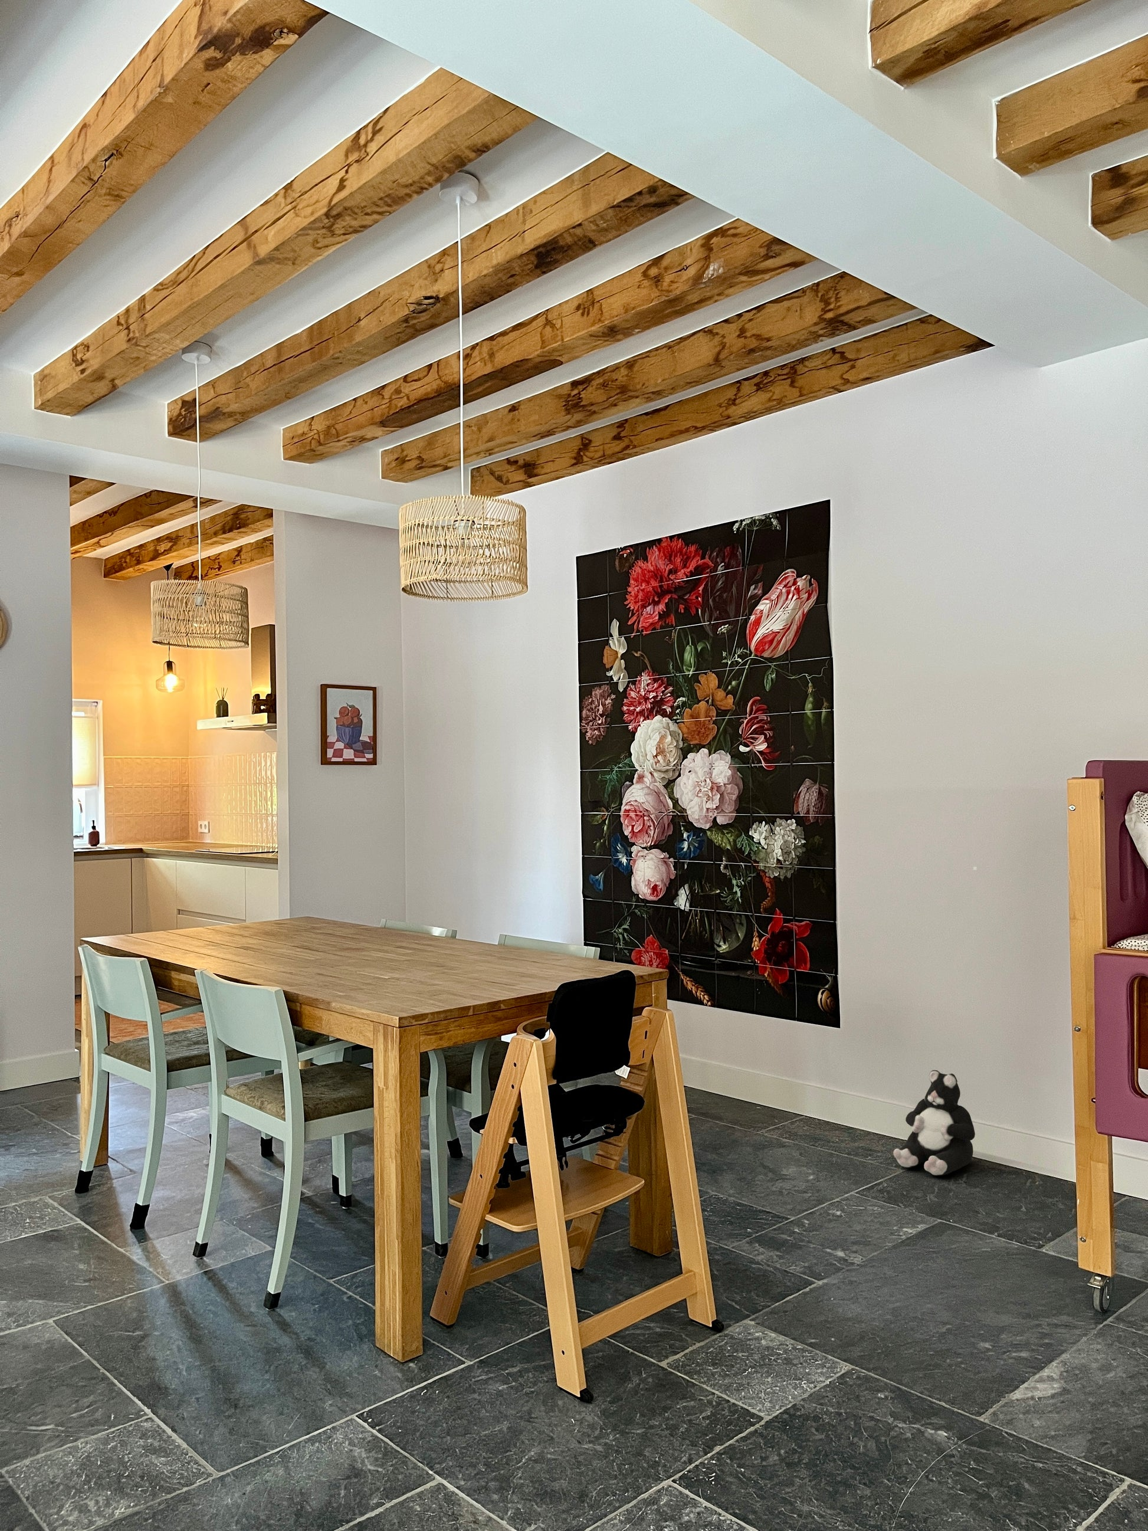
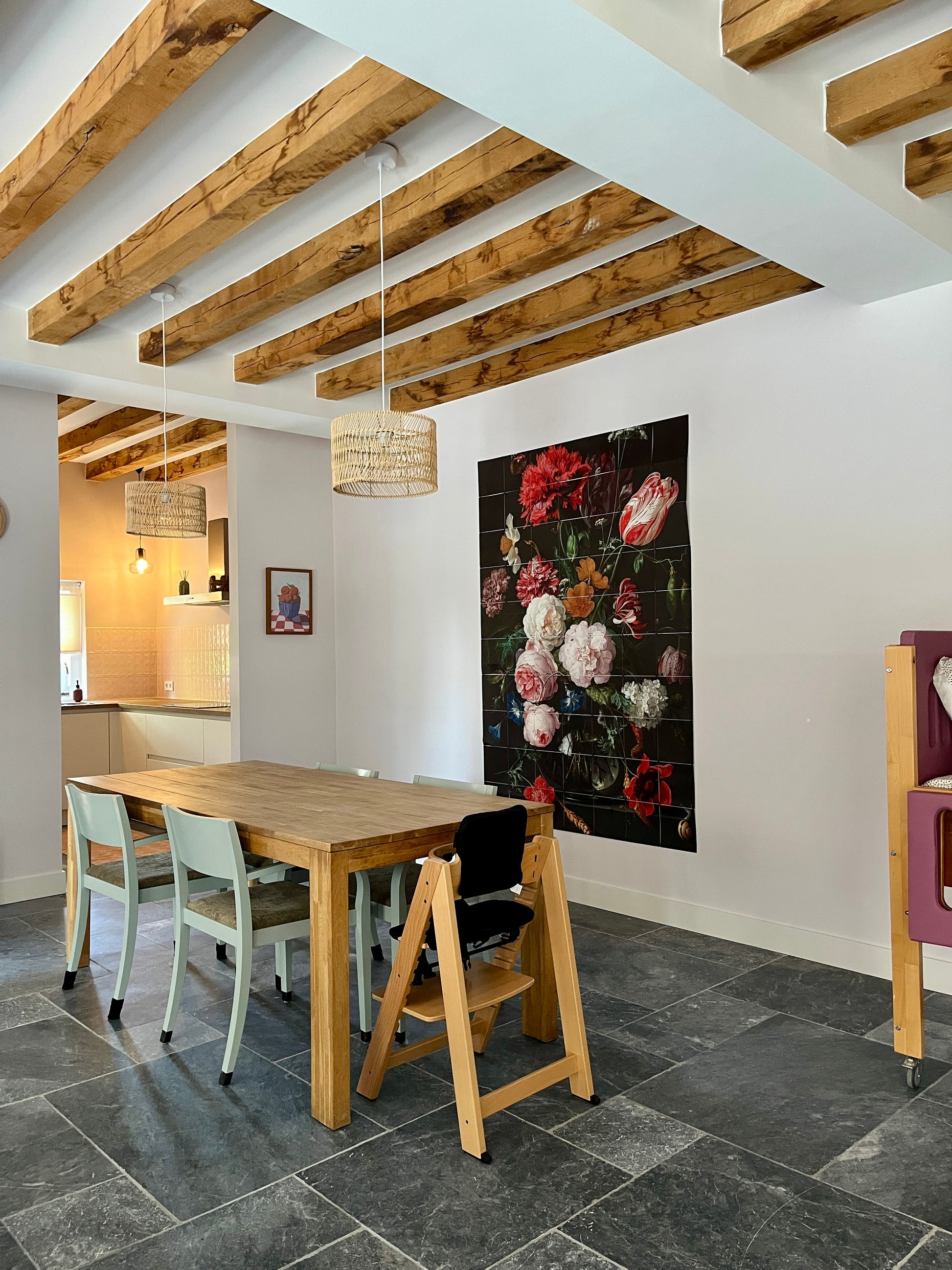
- plush toy (936, 1119)
